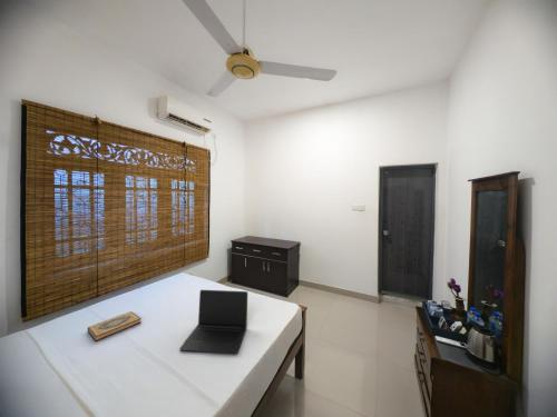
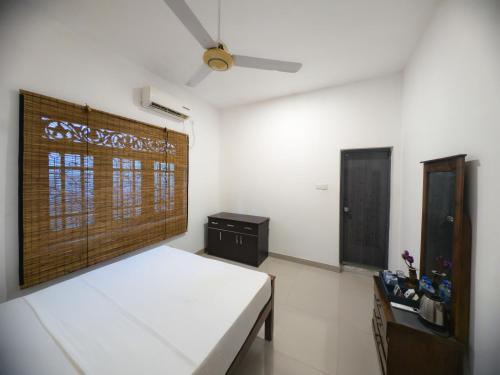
- laptop (216, 318)
- hardback book (115, 324)
